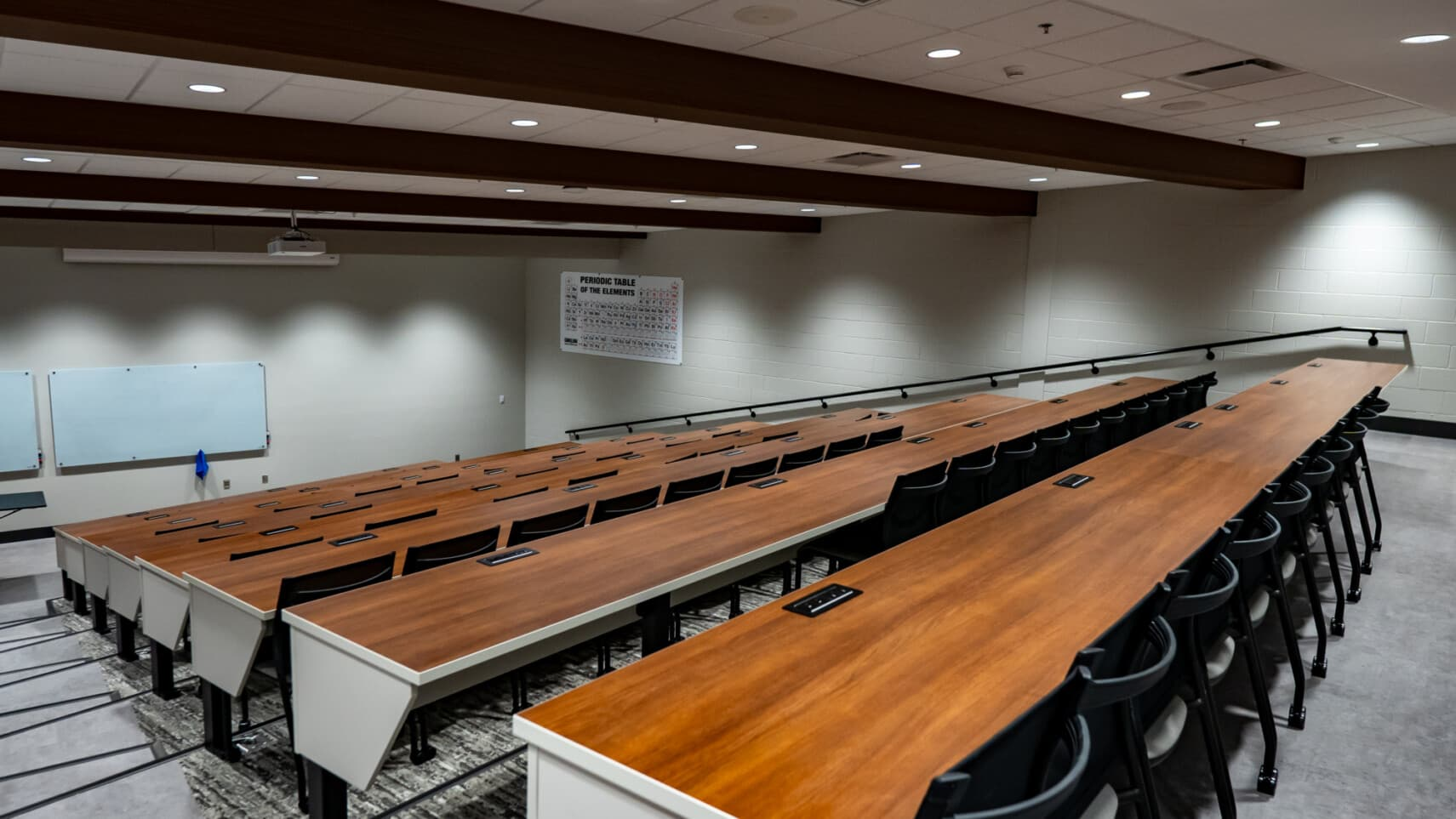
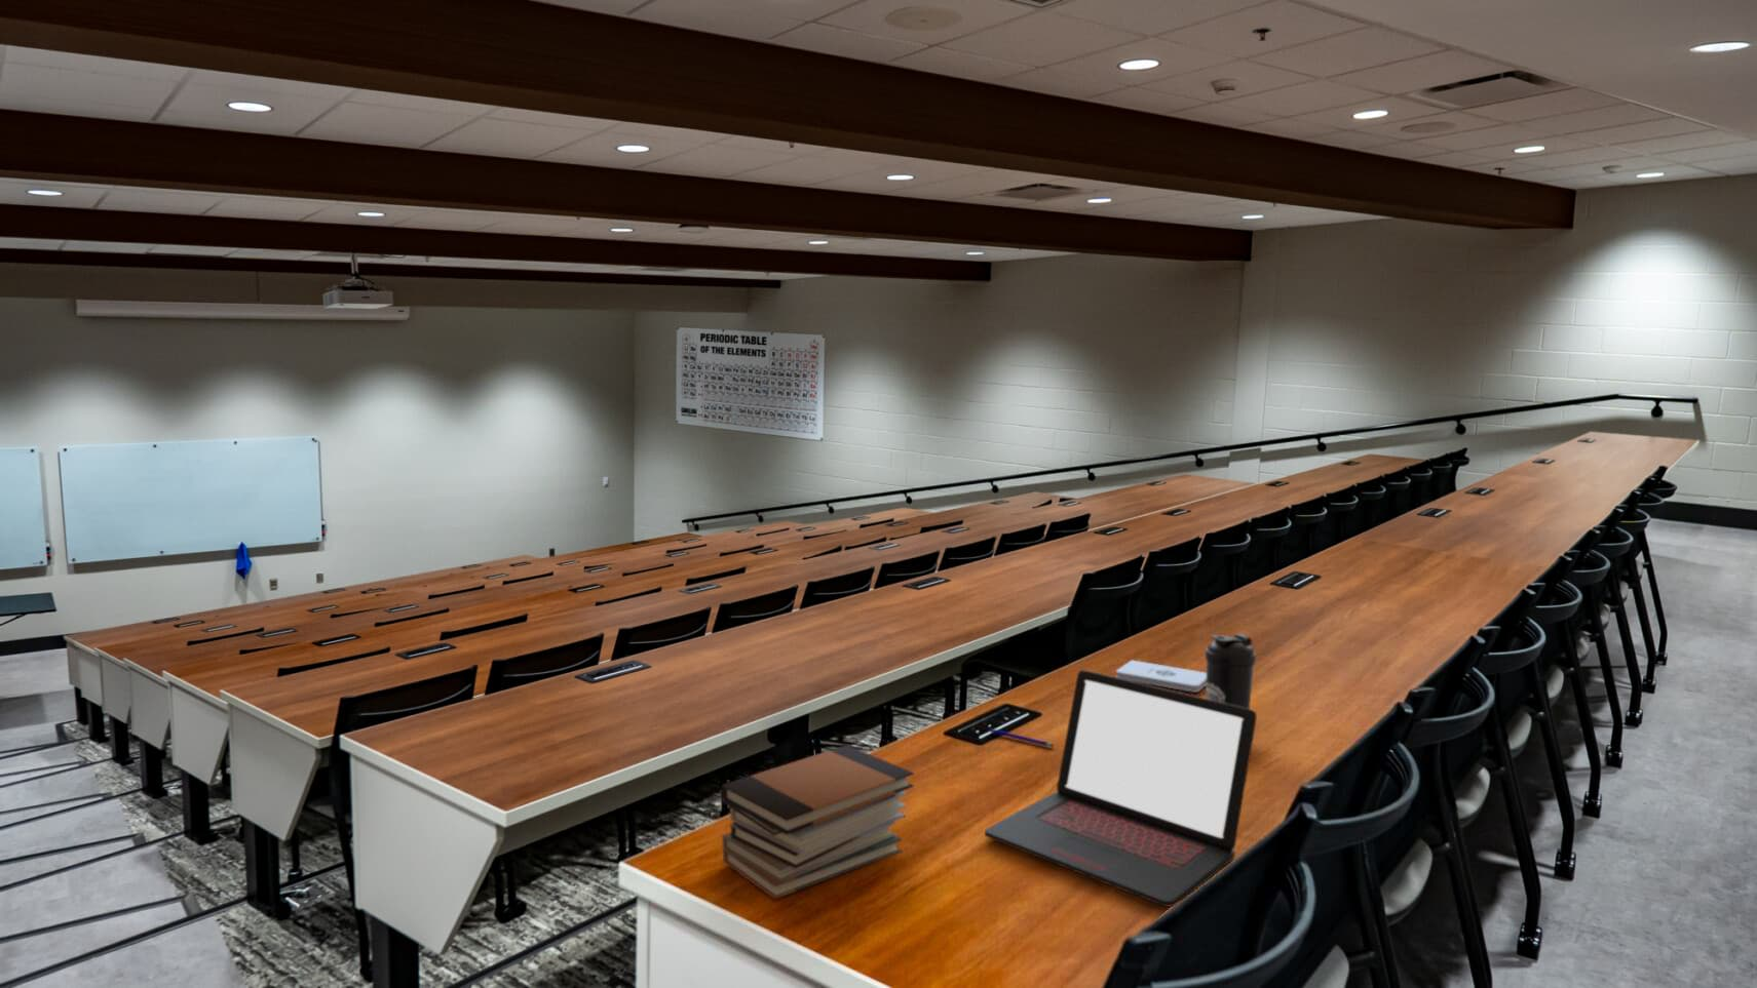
+ water bottle (1228, 689)
+ laptop (1119, 774)
+ book stack (817, 817)
+ pen (1021, 737)
+ notepad (1162, 676)
